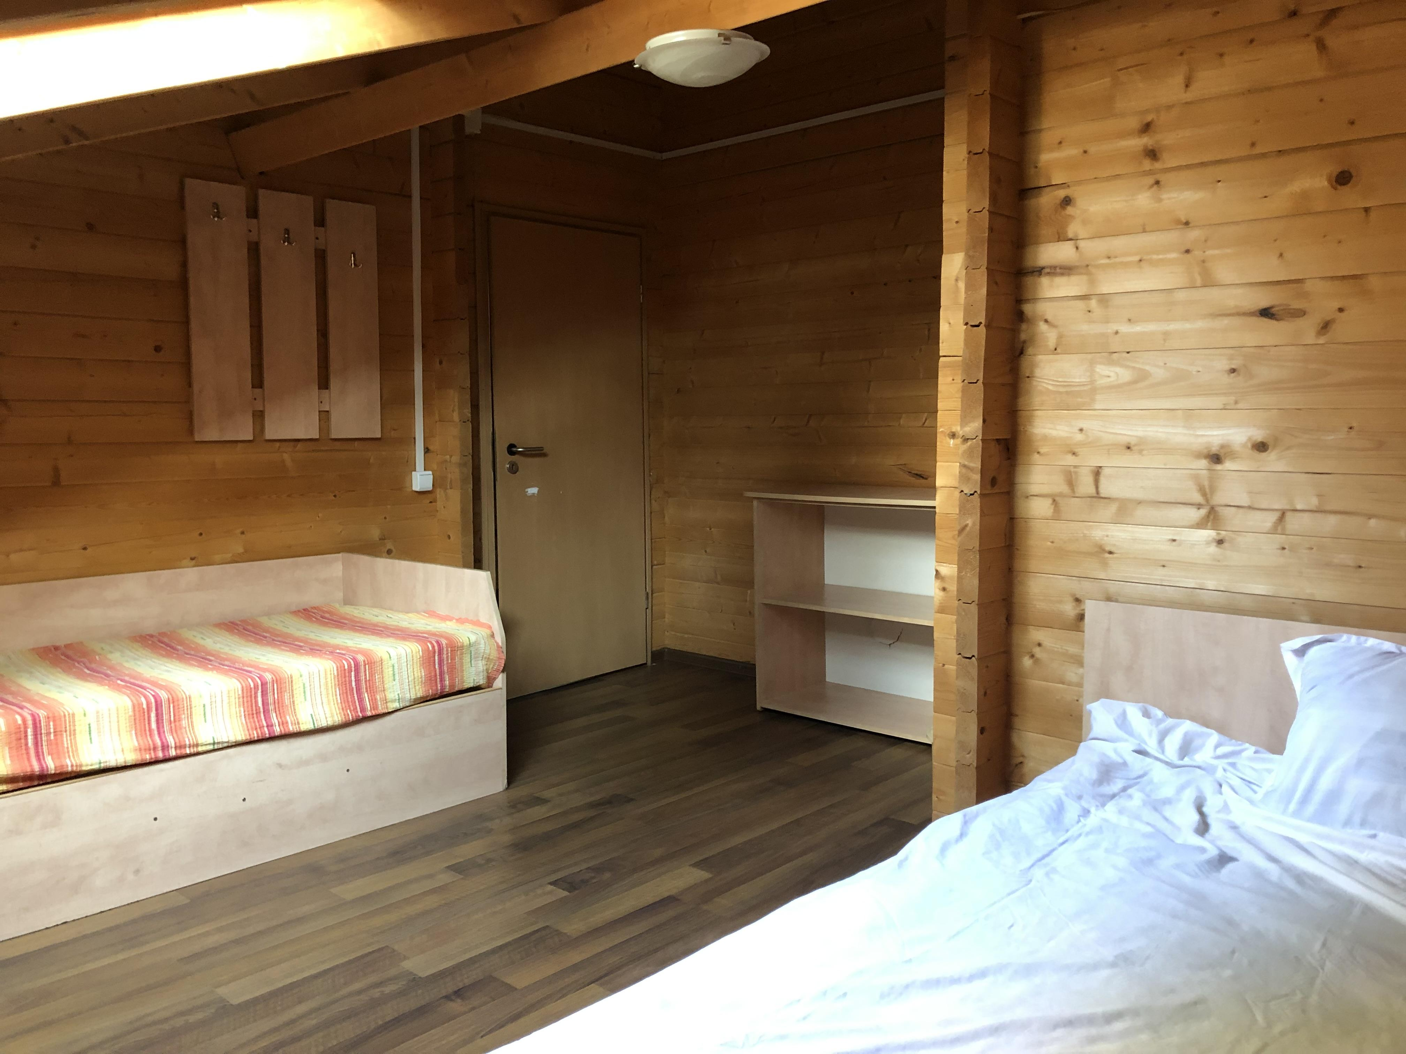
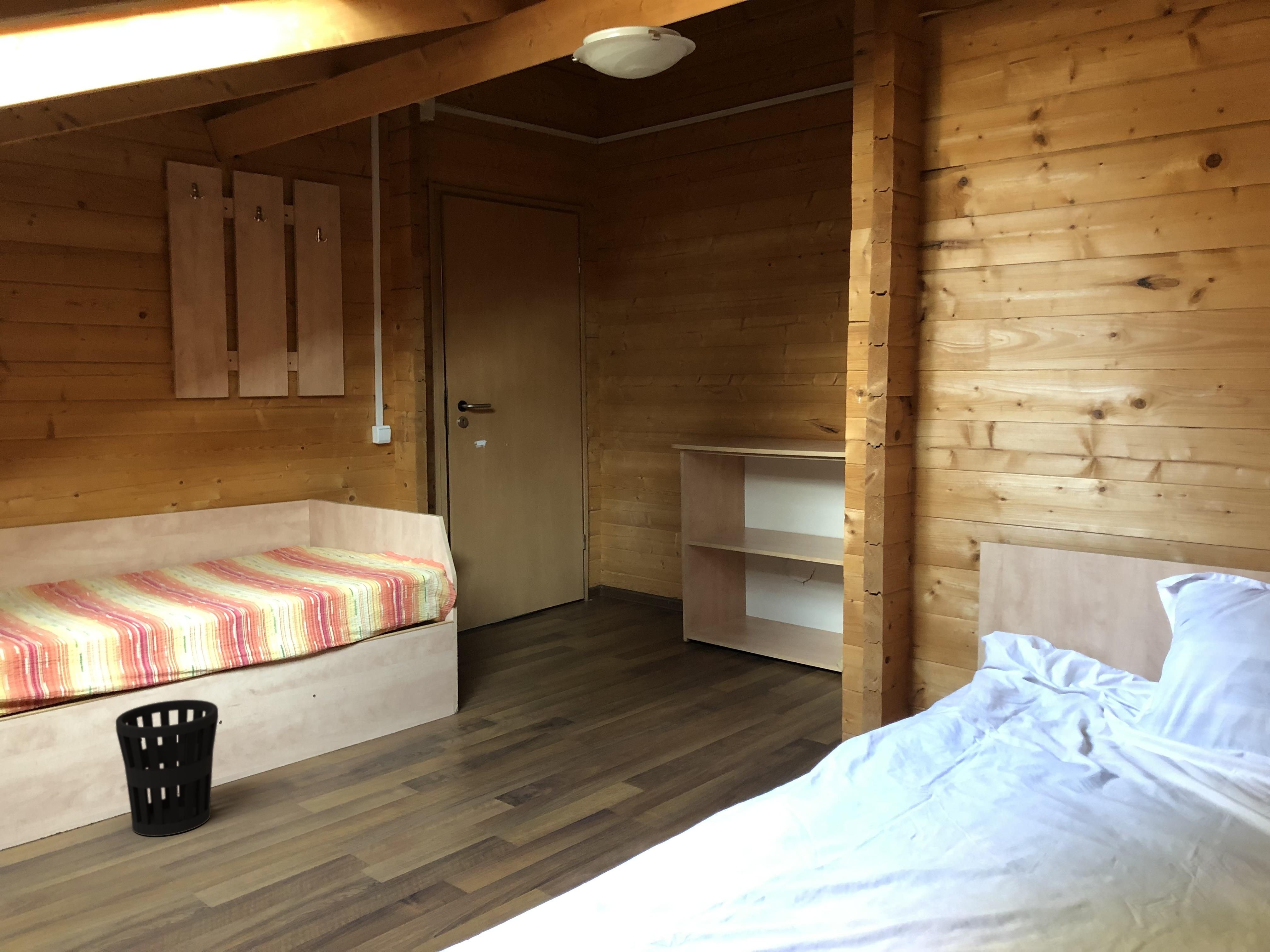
+ wastebasket (170, 767)
